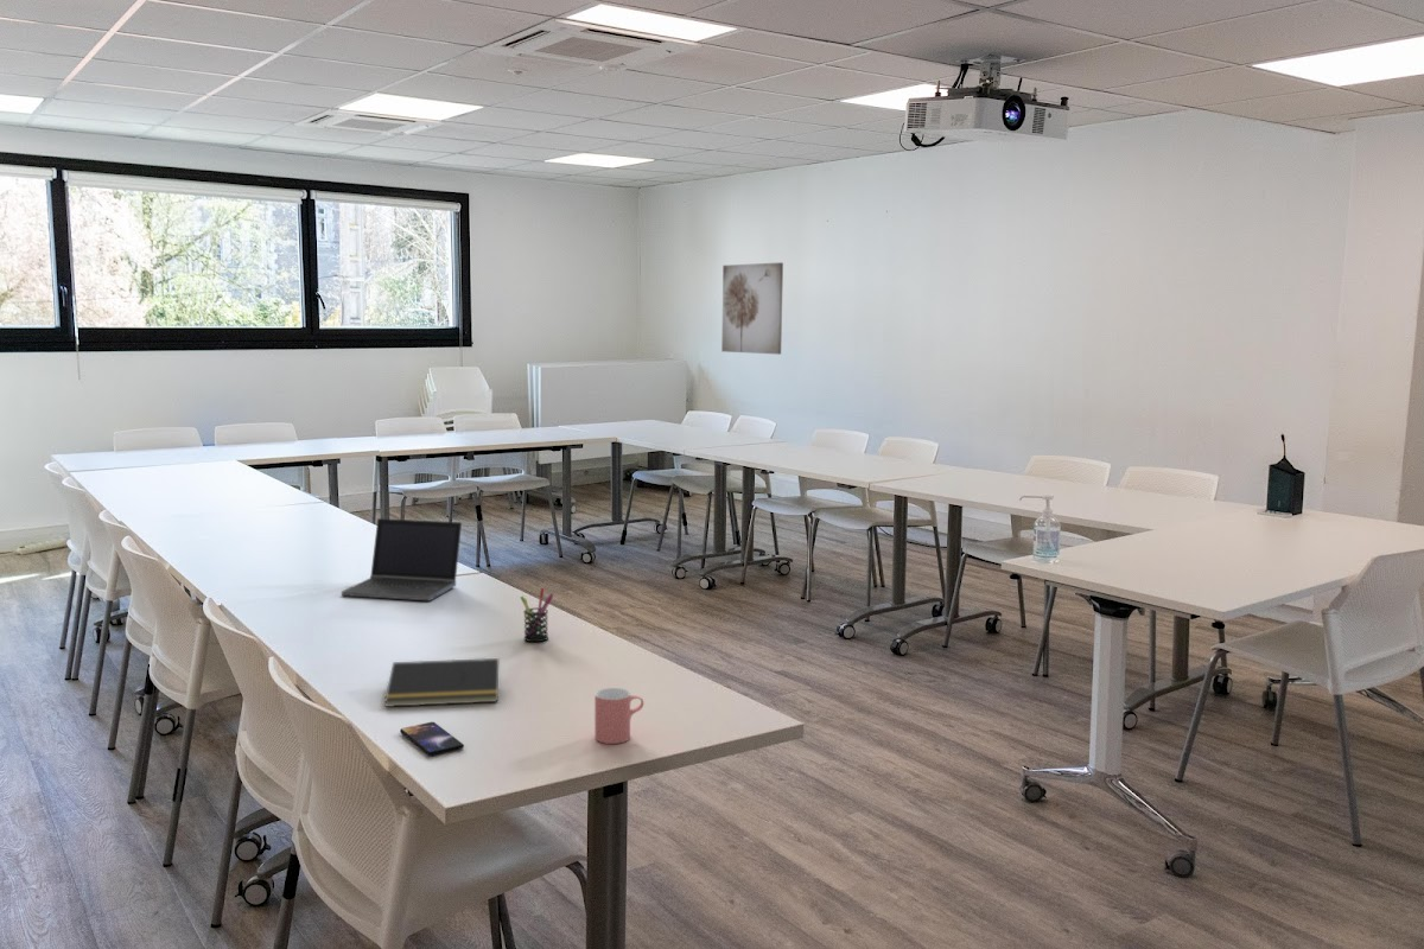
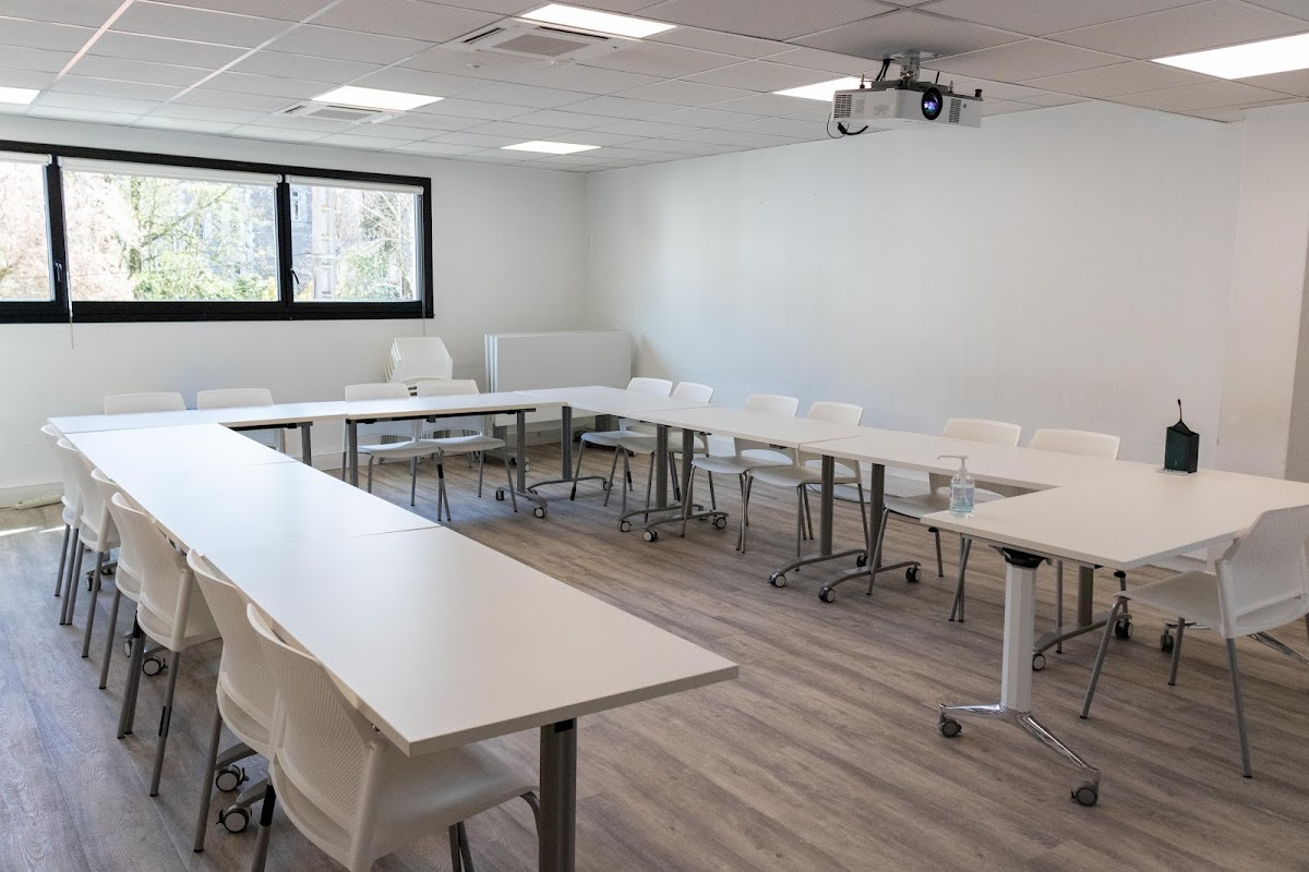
- cup (619, 713)
- pen holder (534, 613)
- laptop computer (402, 558)
- smartphone (431, 738)
- notepad (444, 681)
- wall art (751, 308)
